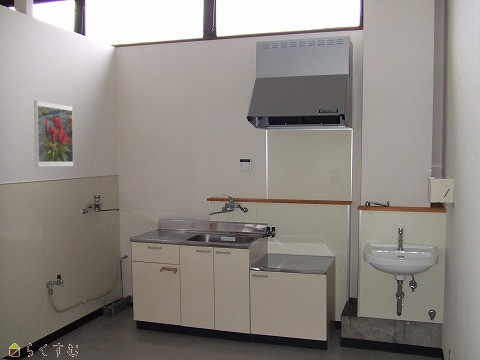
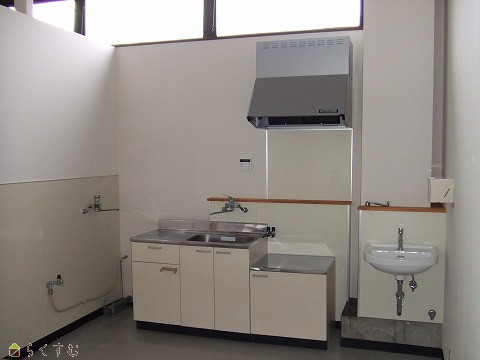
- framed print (54, 135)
